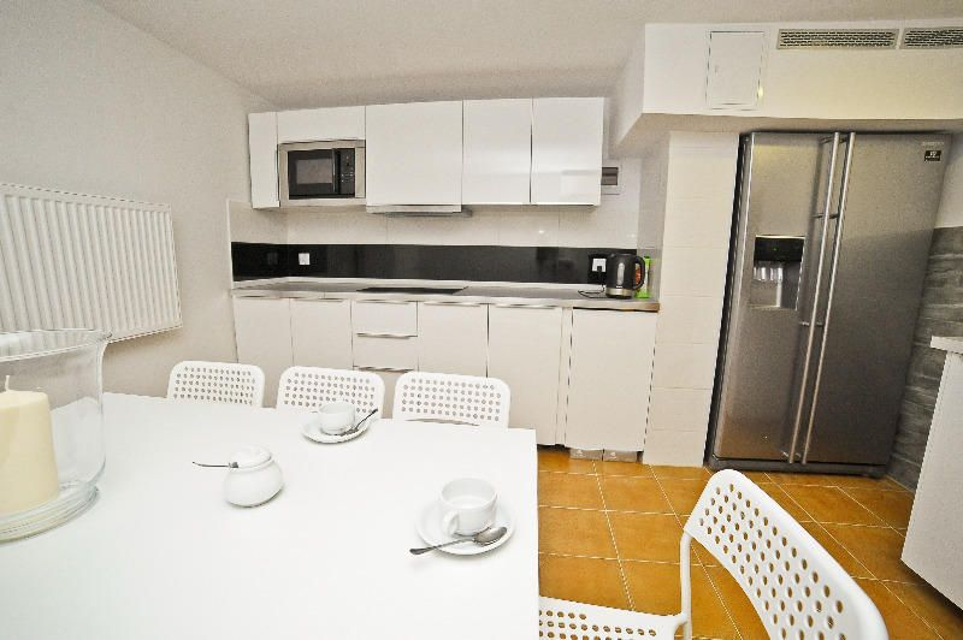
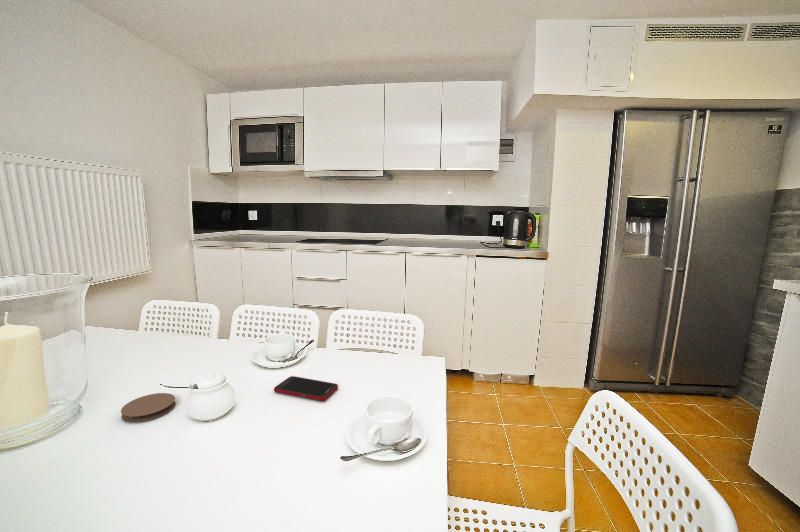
+ coaster (149, 406)
+ cell phone (306, 388)
